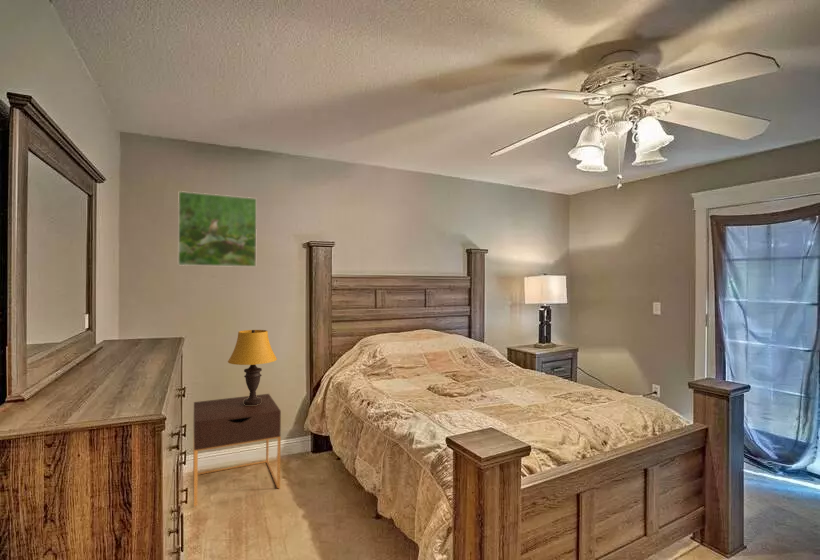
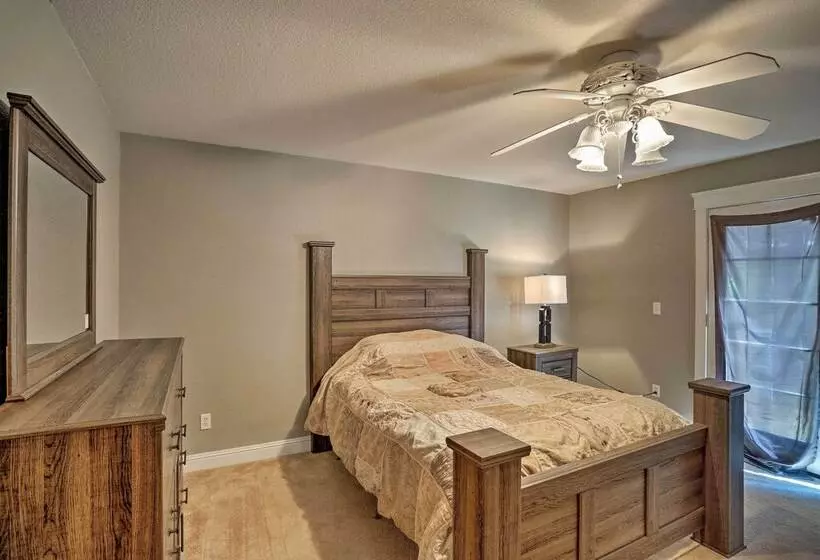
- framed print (218, 230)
- table lamp (252, 366)
- nightstand (235, 443)
